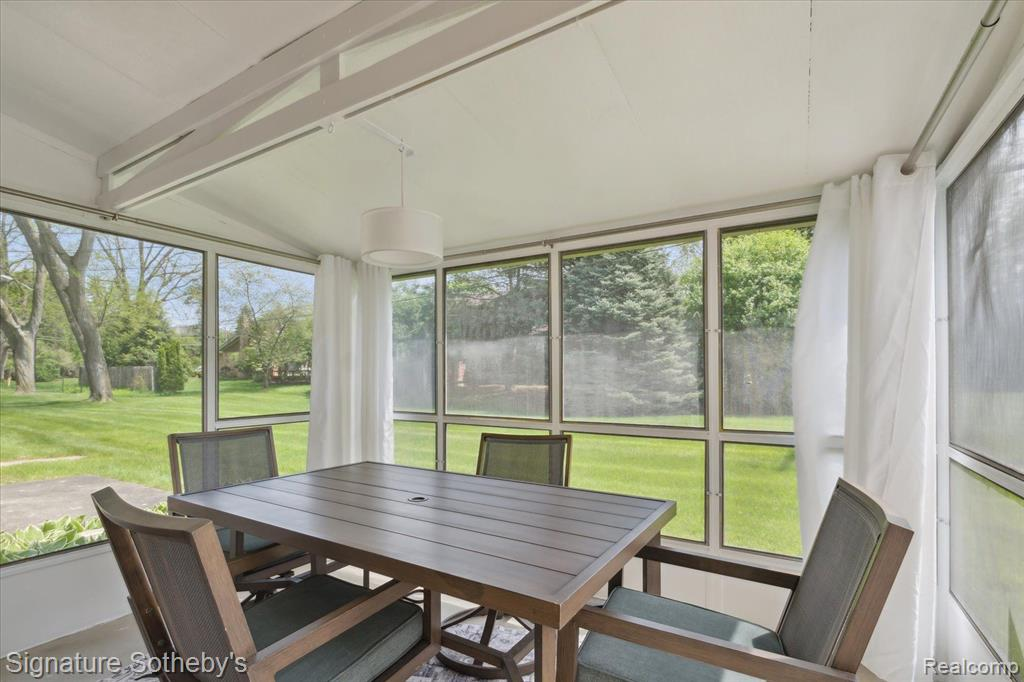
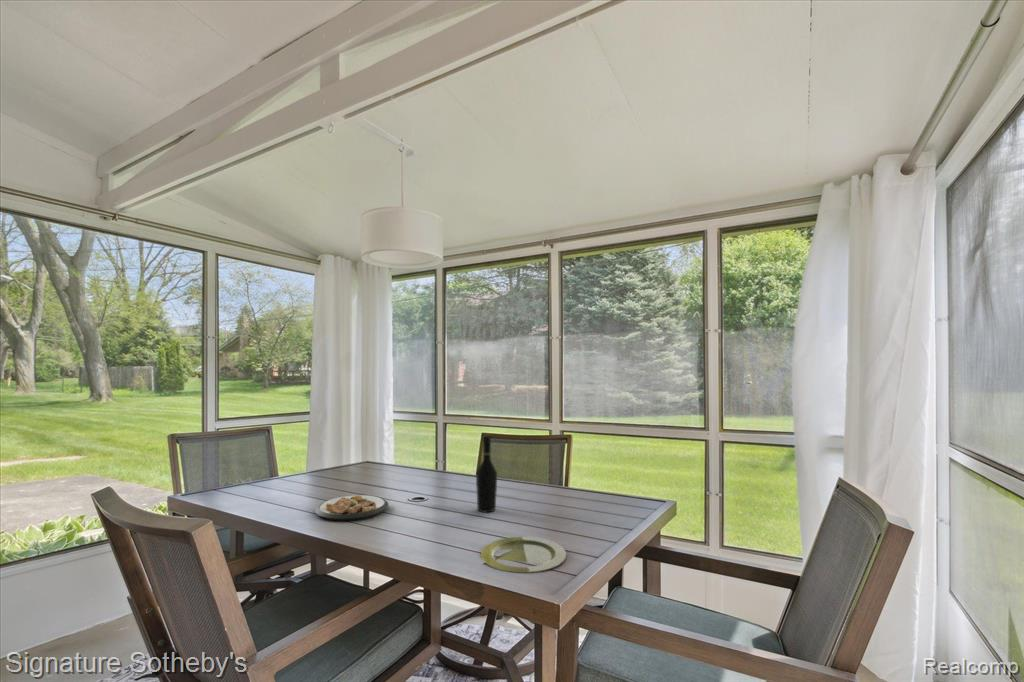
+ wine bottle (486, 473)
+ plate (523, 553)
+ plate (352, 504)
